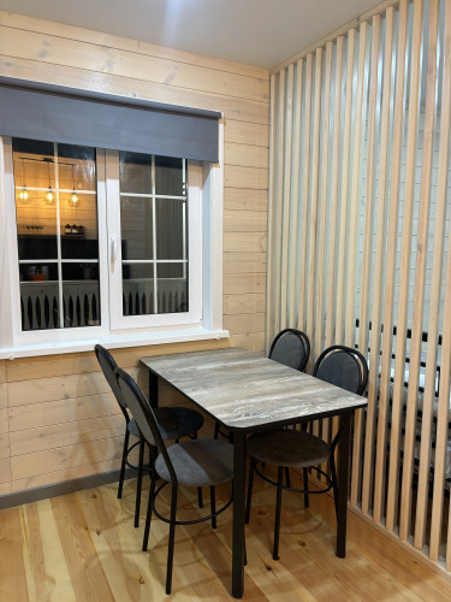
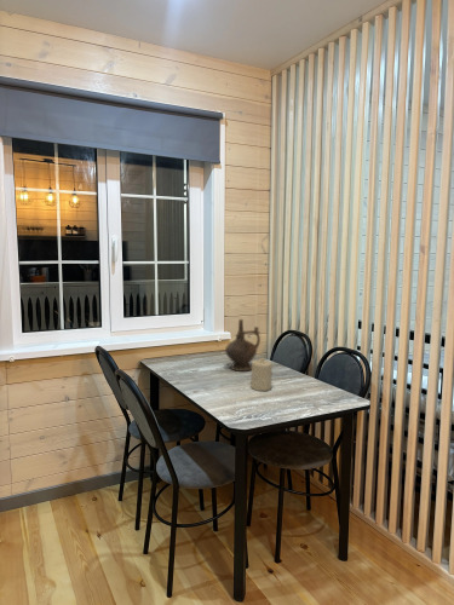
+ ceremonial vessel (242, 344)
+ candle (260, 371)
